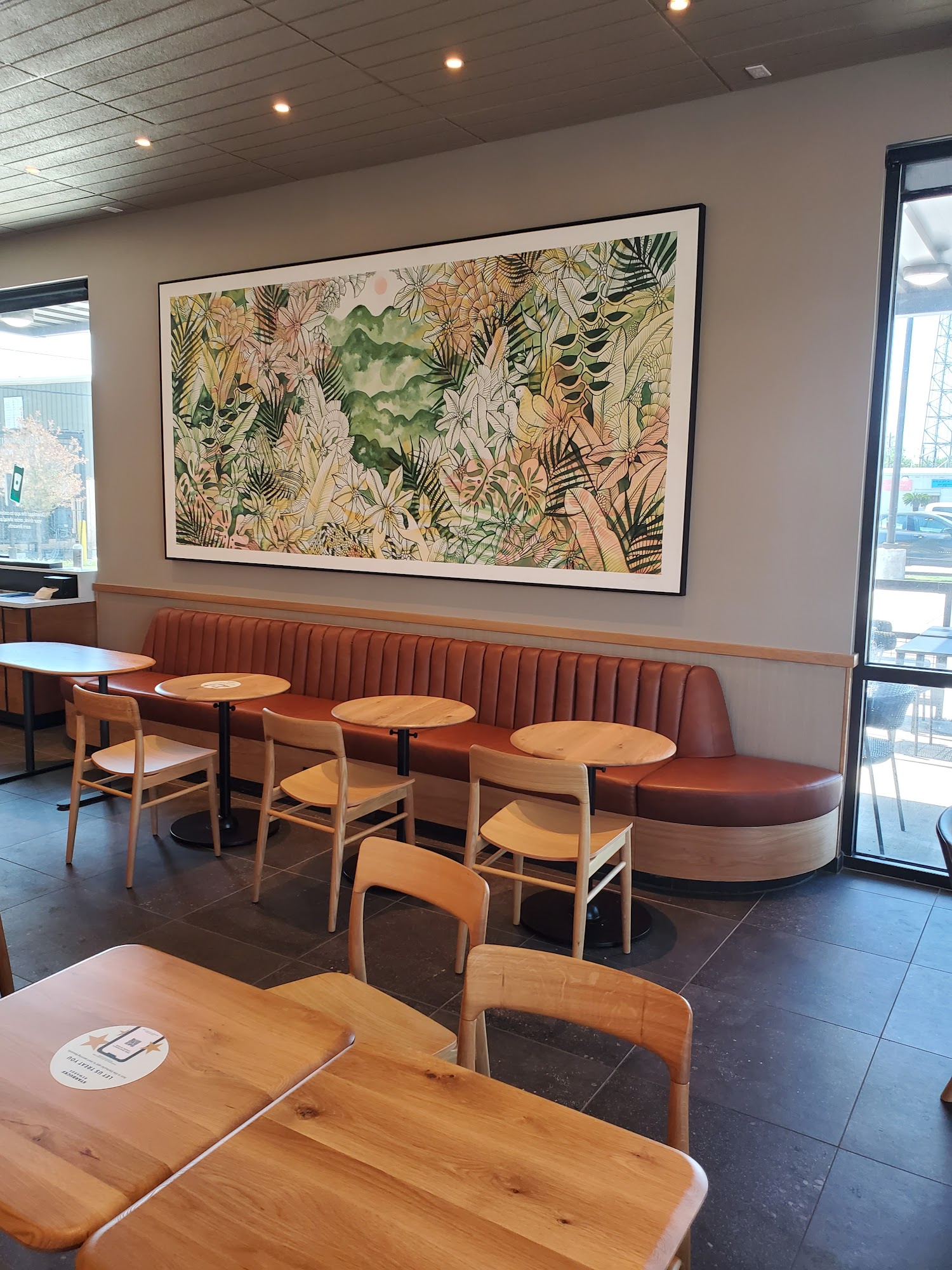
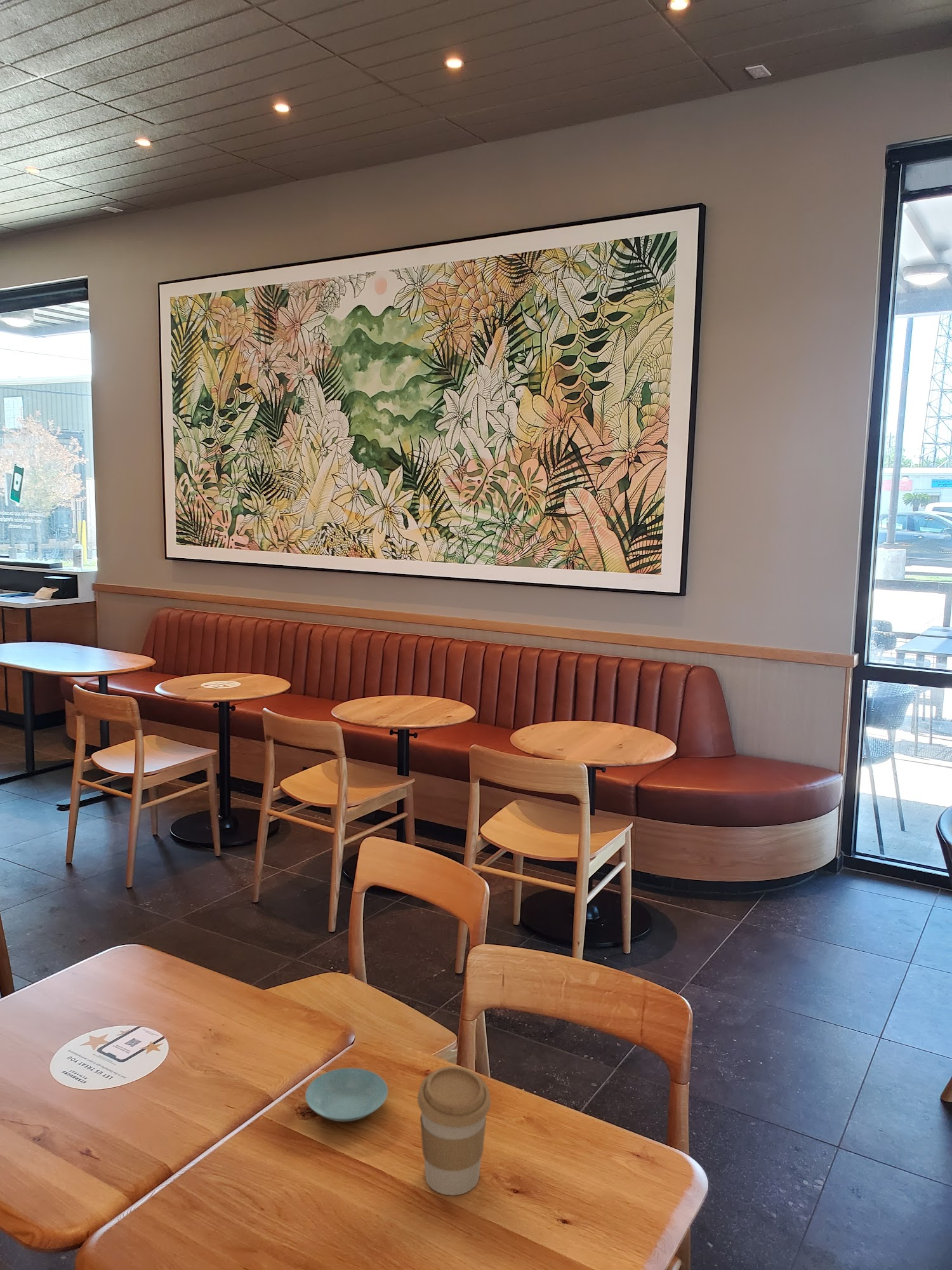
+ coffee cup (453, 1128)
+ saucer (347, 1099)
